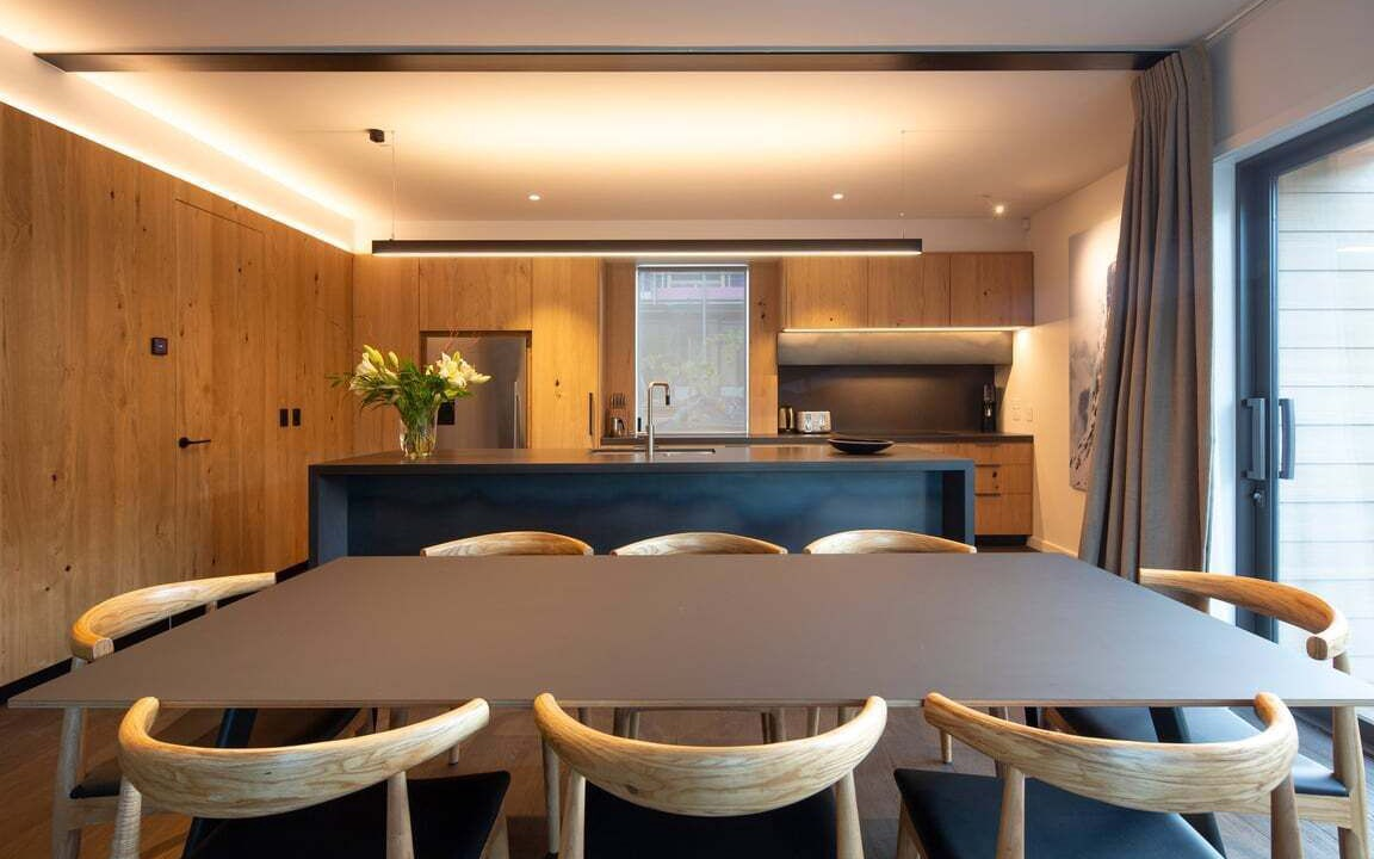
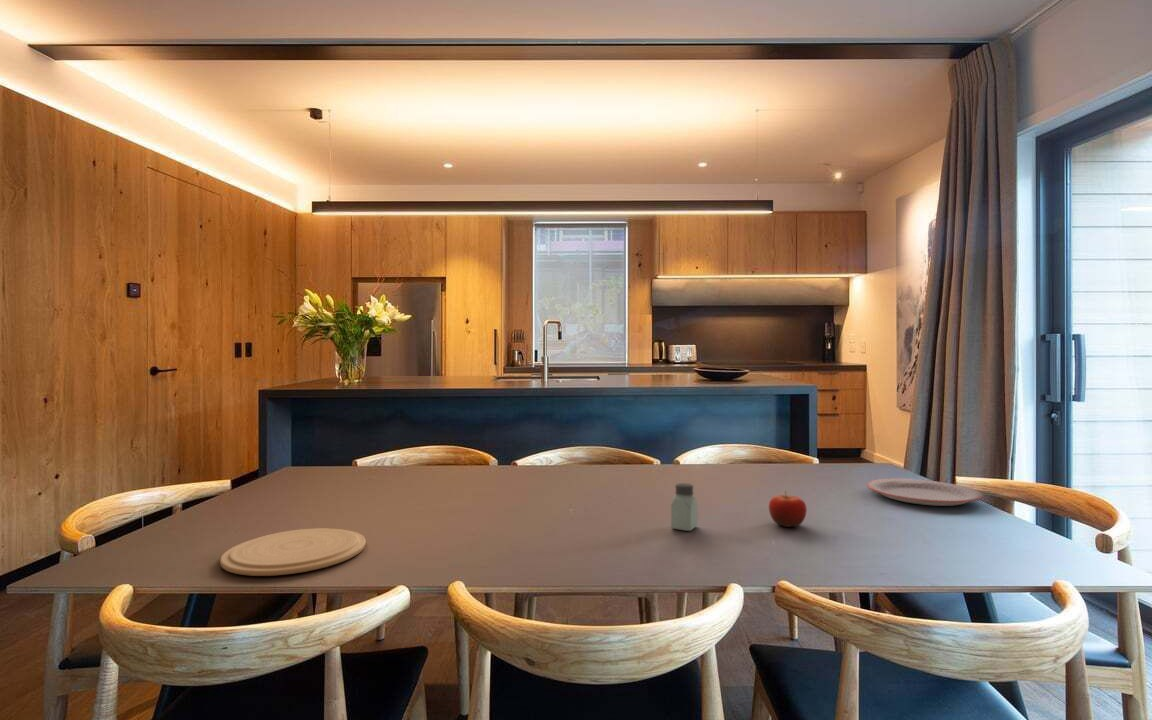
+ fruit (787, 507)
+ plate (296, 548)
+ saltshaker (684, 506)
+ plate (922, 492)
